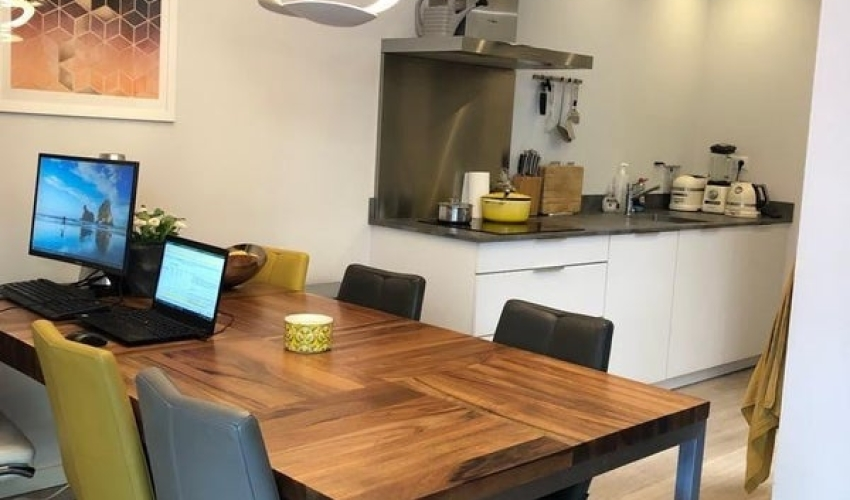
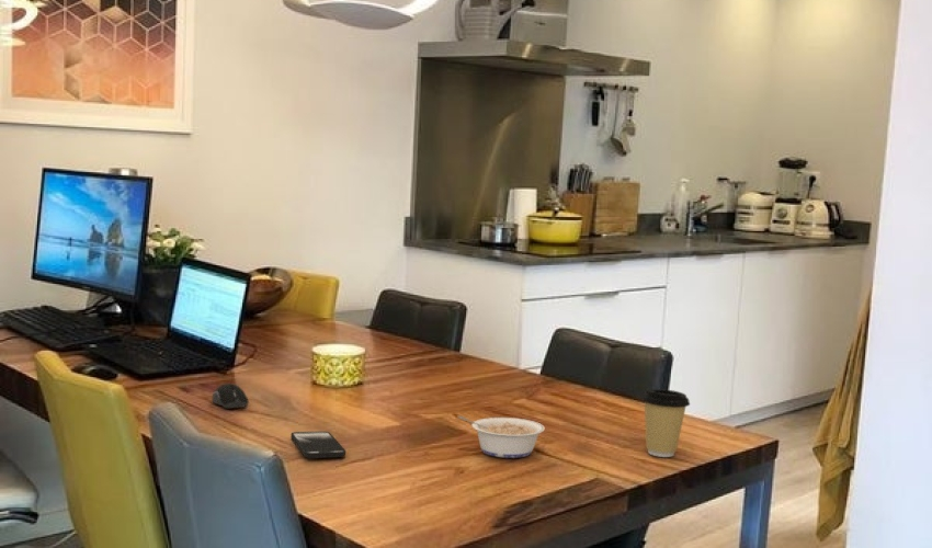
+ coffee cup (663, 422)
+ legume (504, 436)
+ computer mouse (229, 393)
+ smartphone (317, 444)
